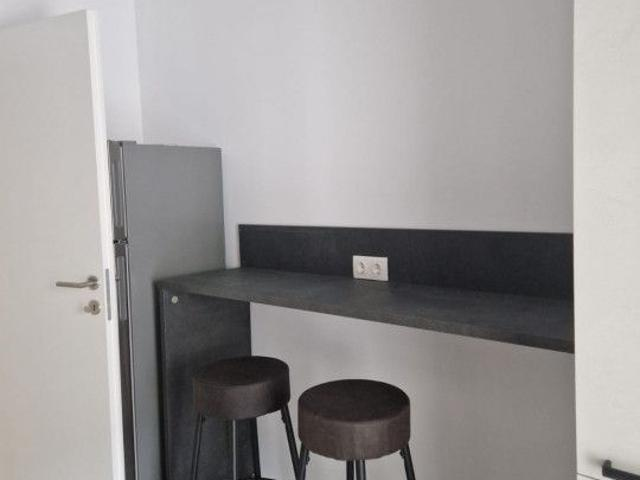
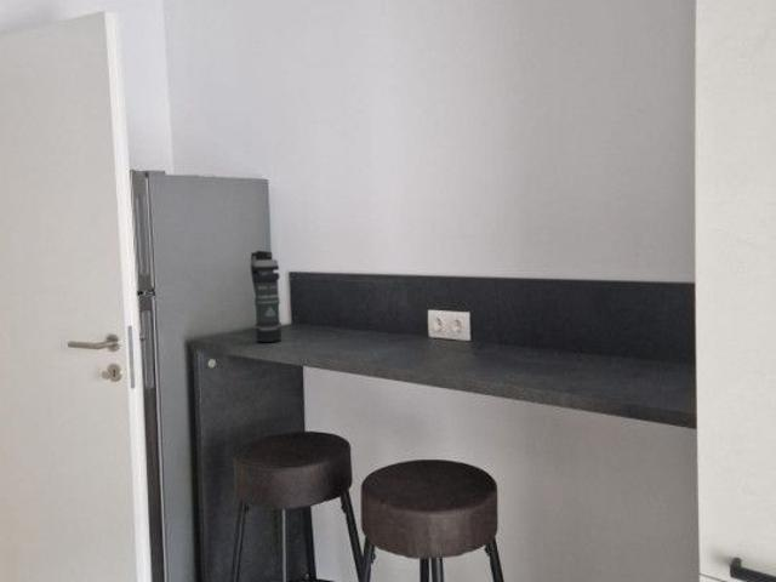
+ smoke grenade (263, 295)
